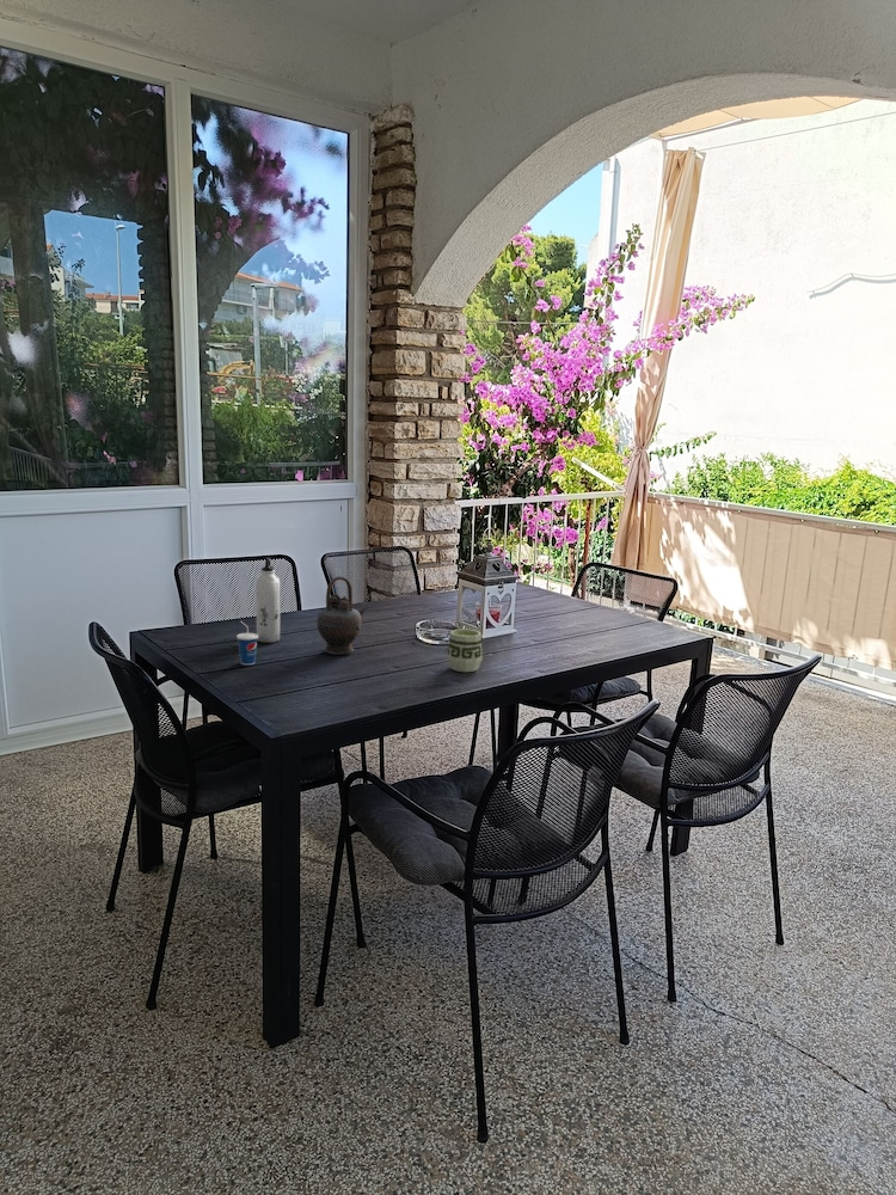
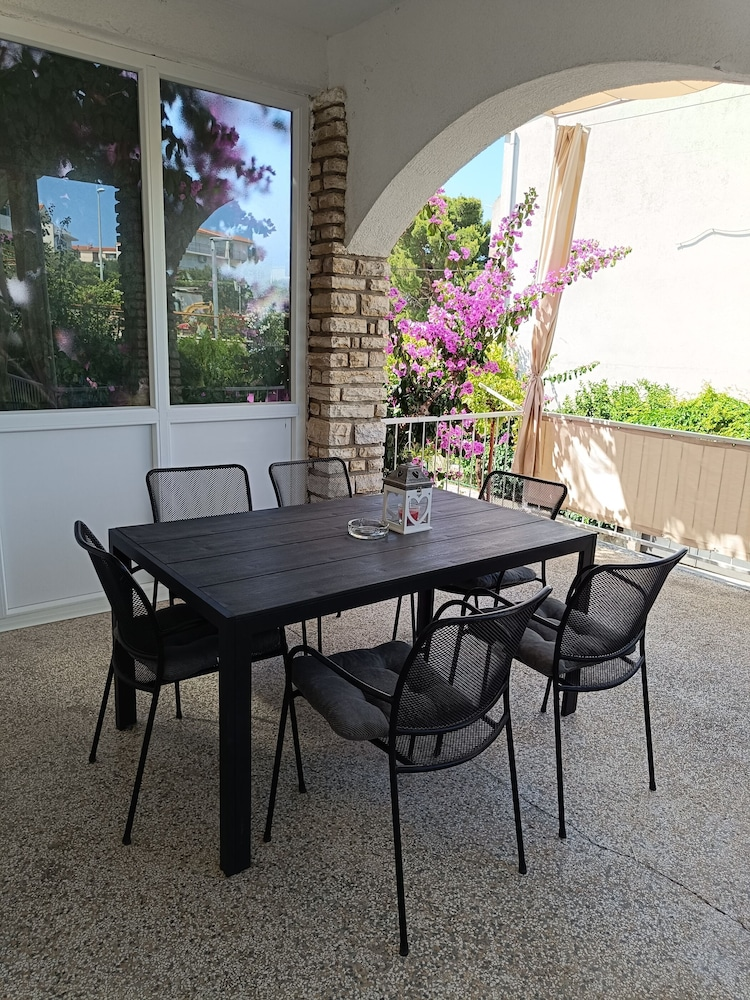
- cup (247, 642)
- teapot (343, 614)
- water bottle (268, 599)
- cup (465, 650)
